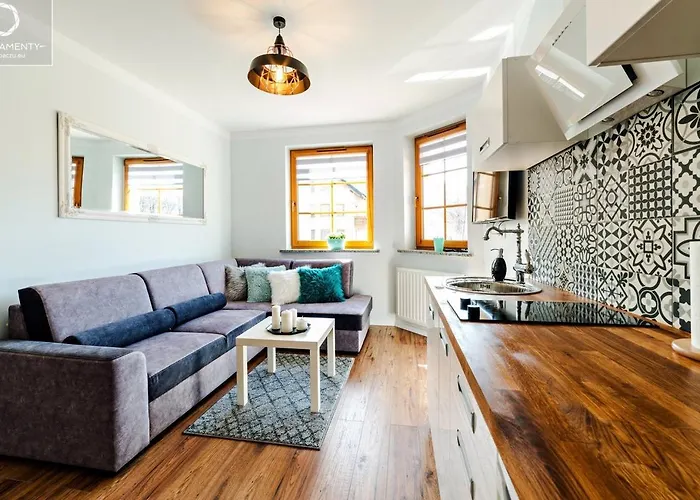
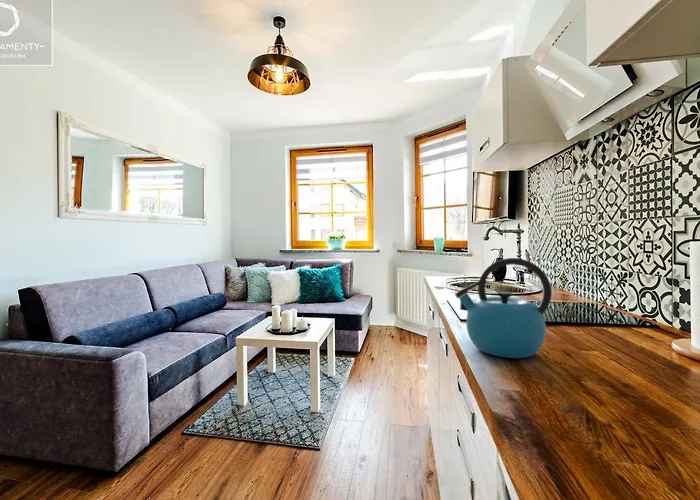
+ kettle (499, 303)
